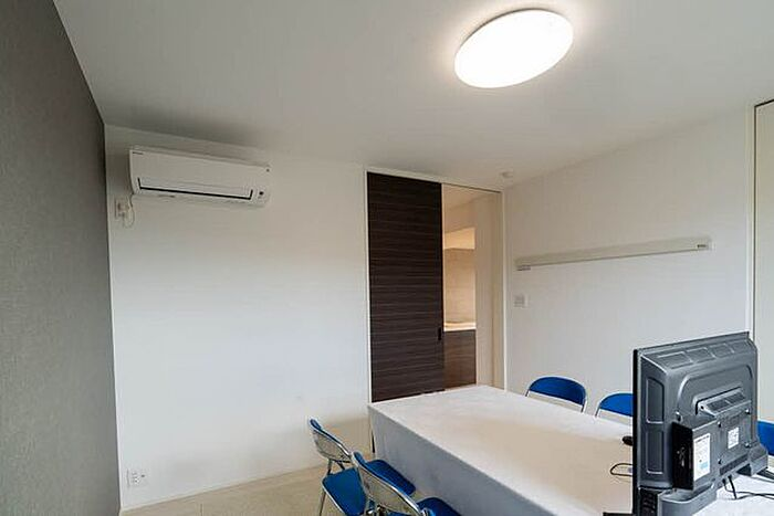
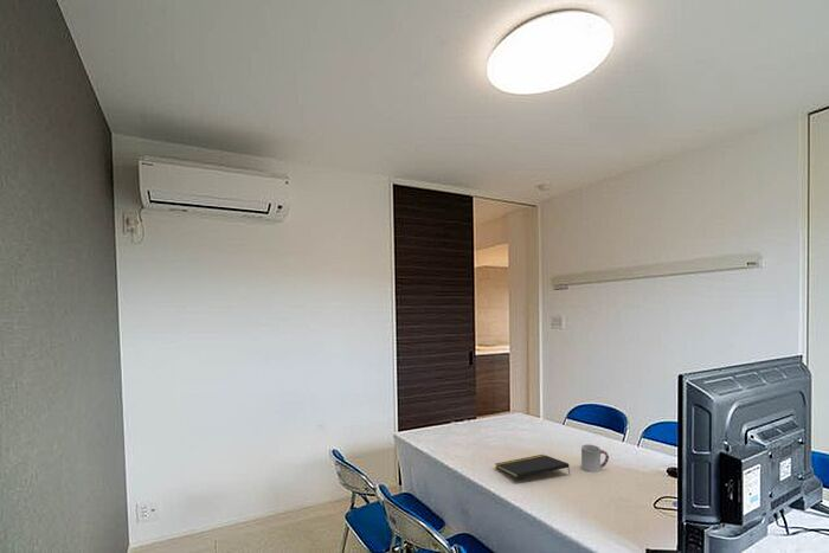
+ cup (595, 458)
+ notepad (531, 465)
